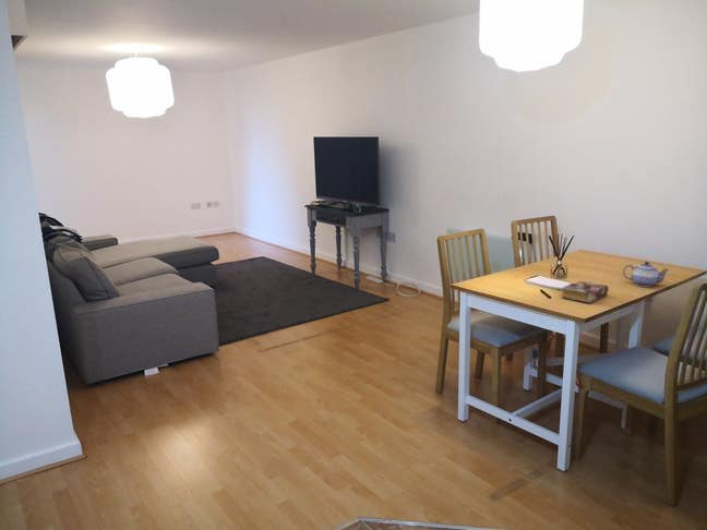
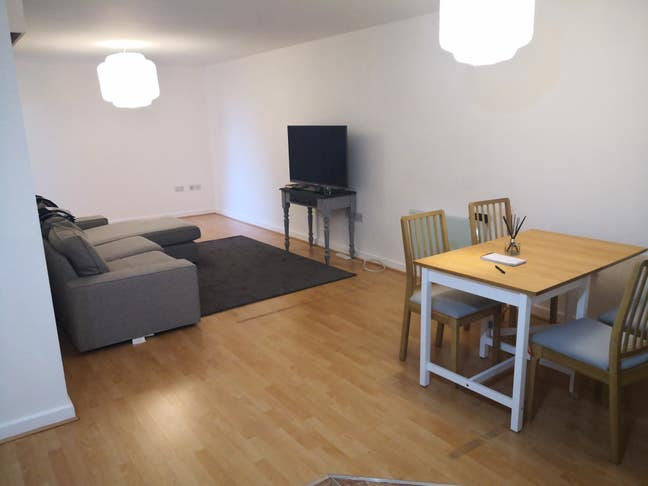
- teapot (645, 273)
- book (584, 291)
